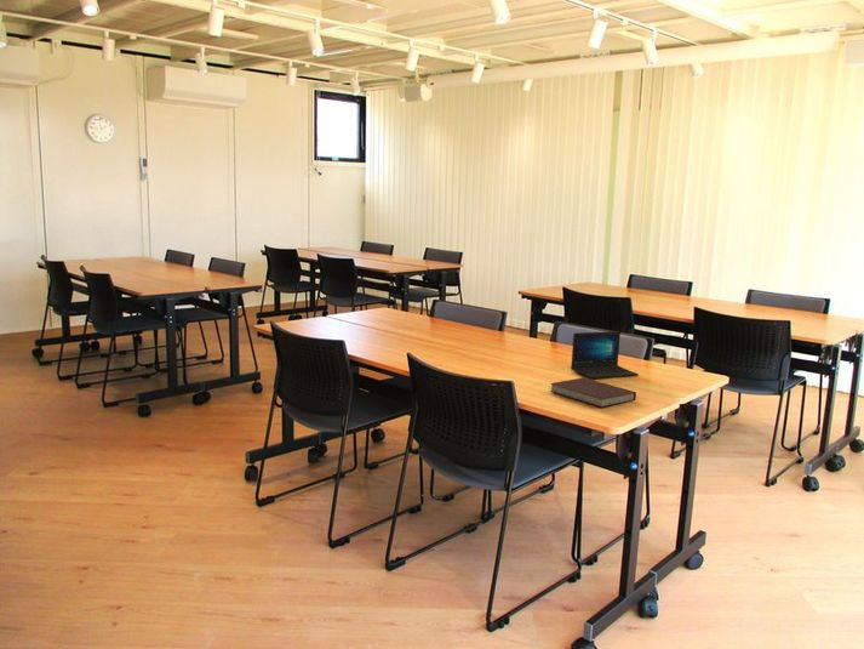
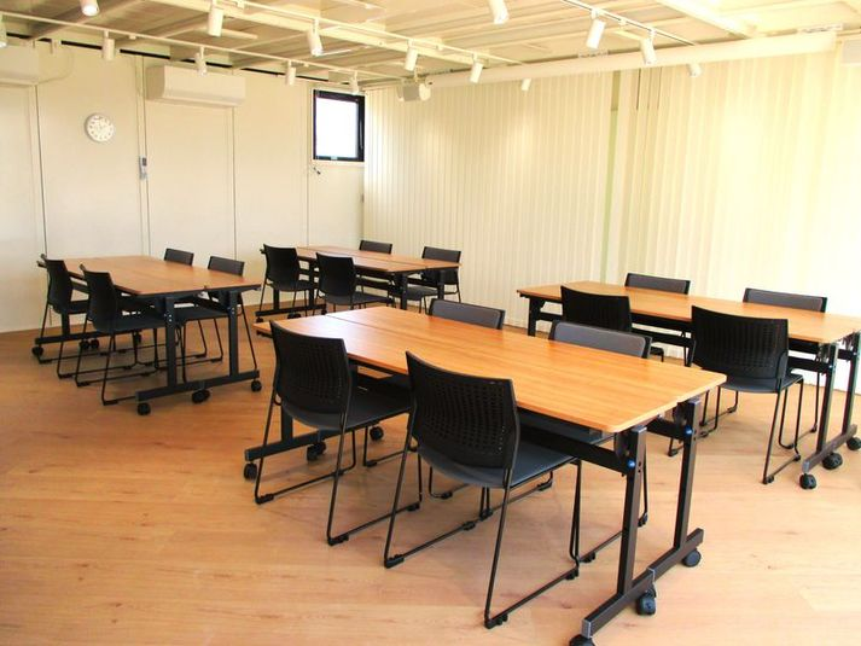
- notebook (591, 391)
- laptop (605, 353)
